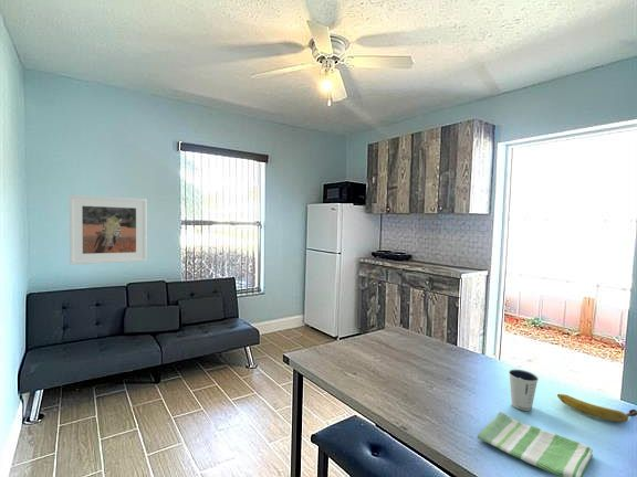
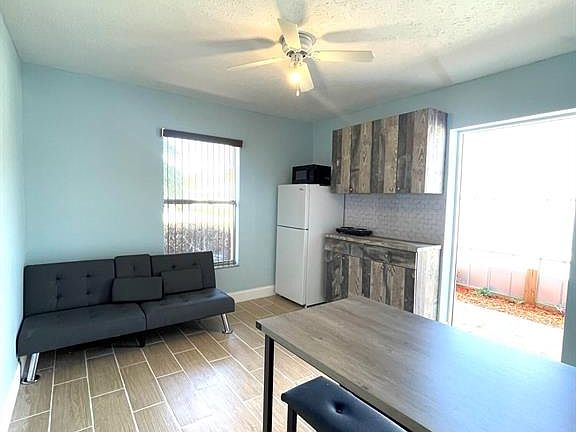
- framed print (109, 230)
- fruit (594, 405)
- dixie cup (522, 390)
- dish towel (533, 443)
